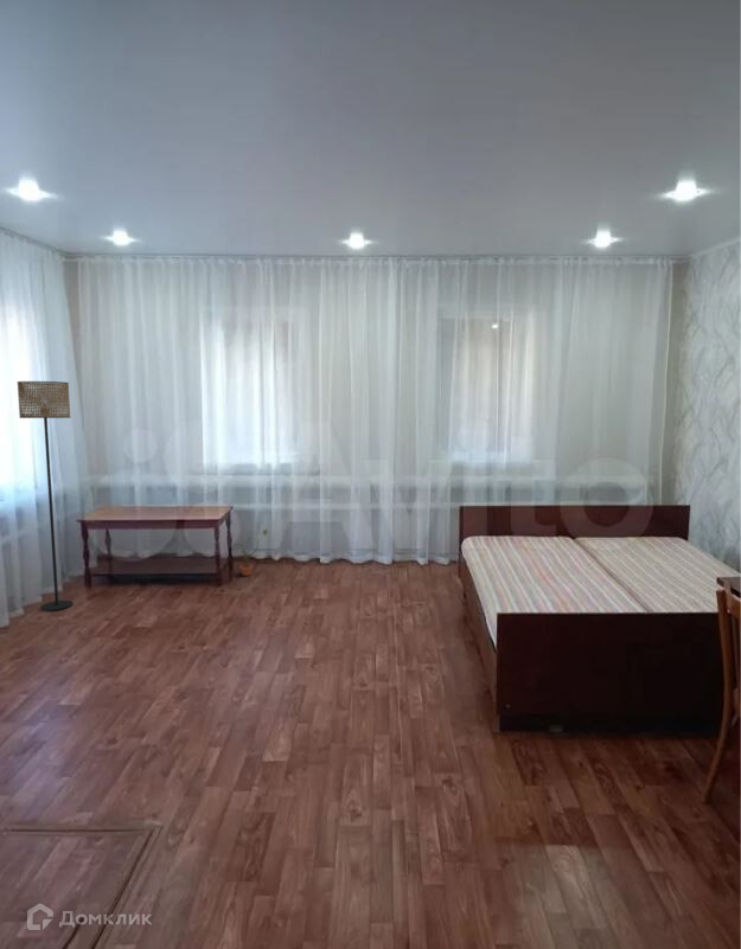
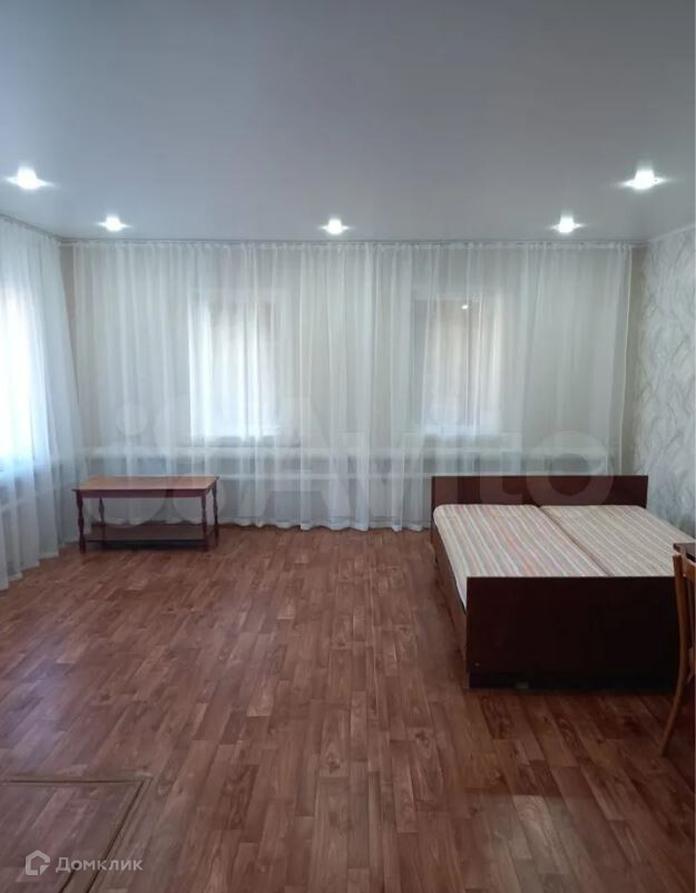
- floor lamp (50, 495)
- potted plant (250, 553)
